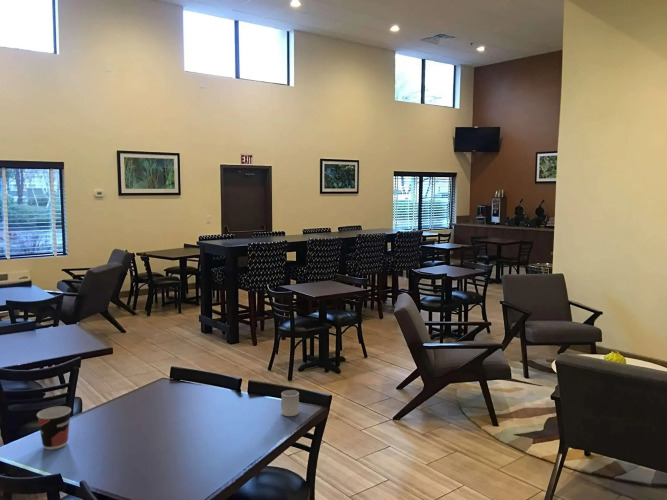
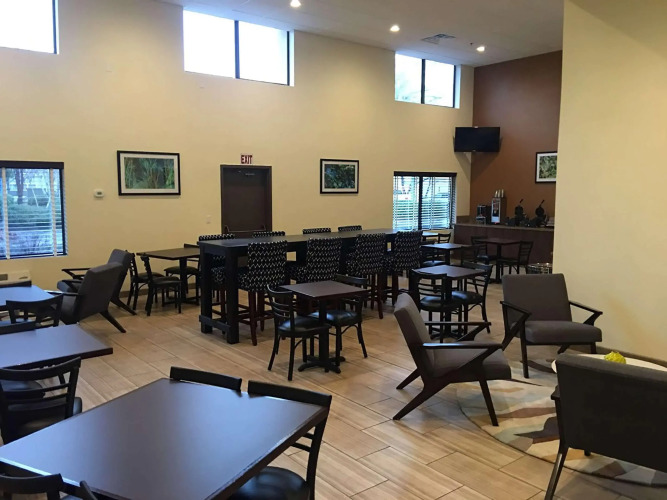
- cup (54, 428)
- cup (291, 401)
